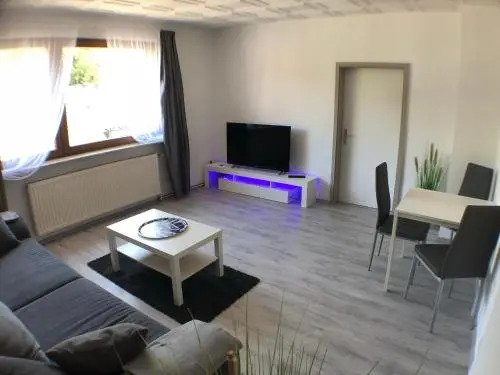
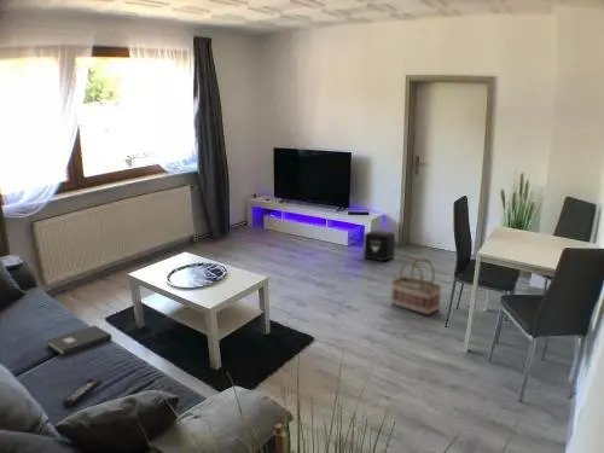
+ remote control (82, 391)
+ air purifier (378, 245)
+ book (80, 339)
+ basket (416, 283)
